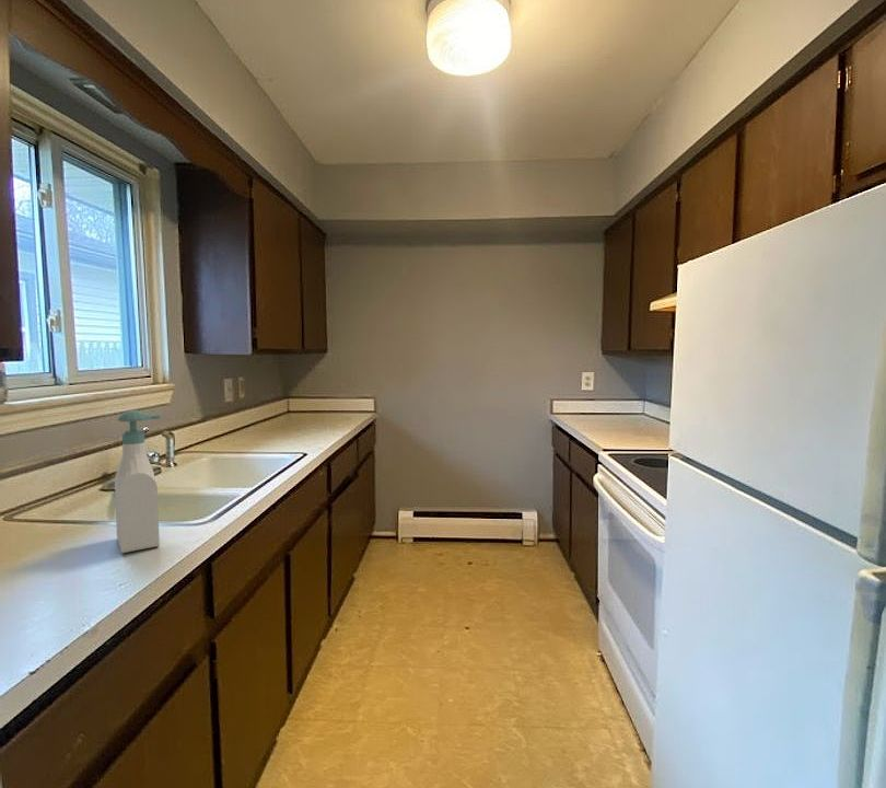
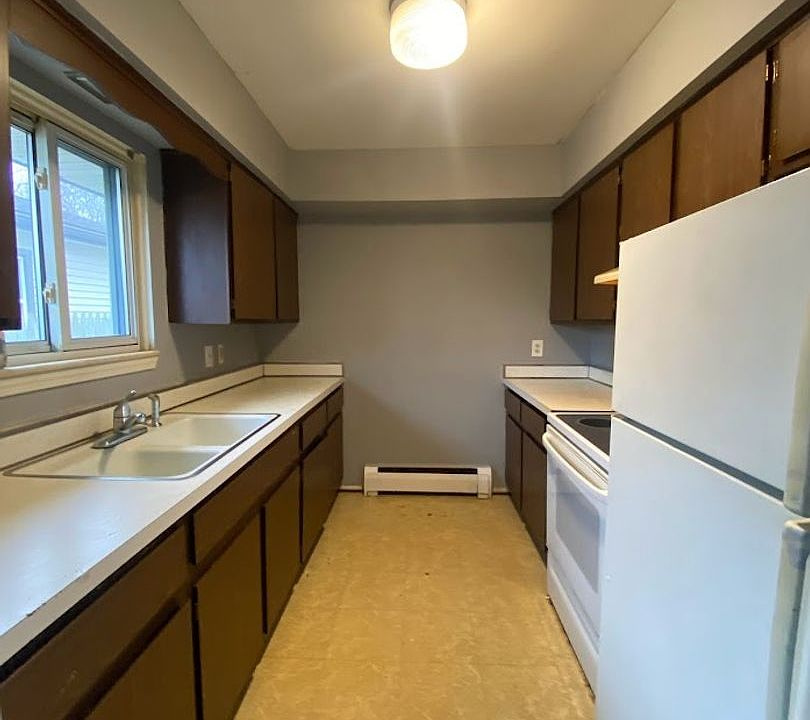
- soap bottle (140, 476)
